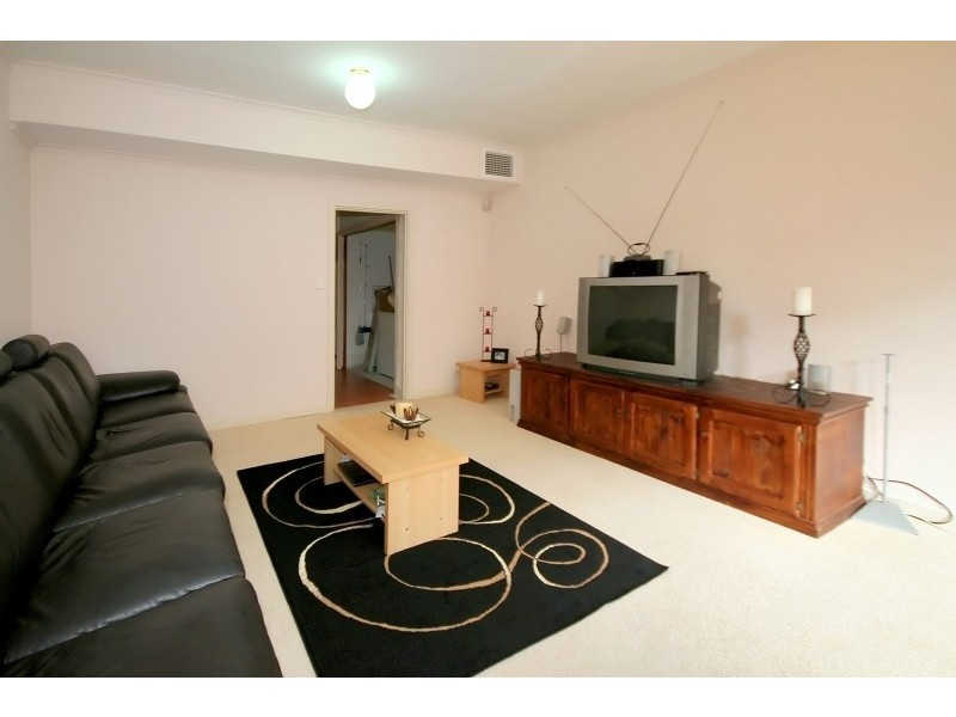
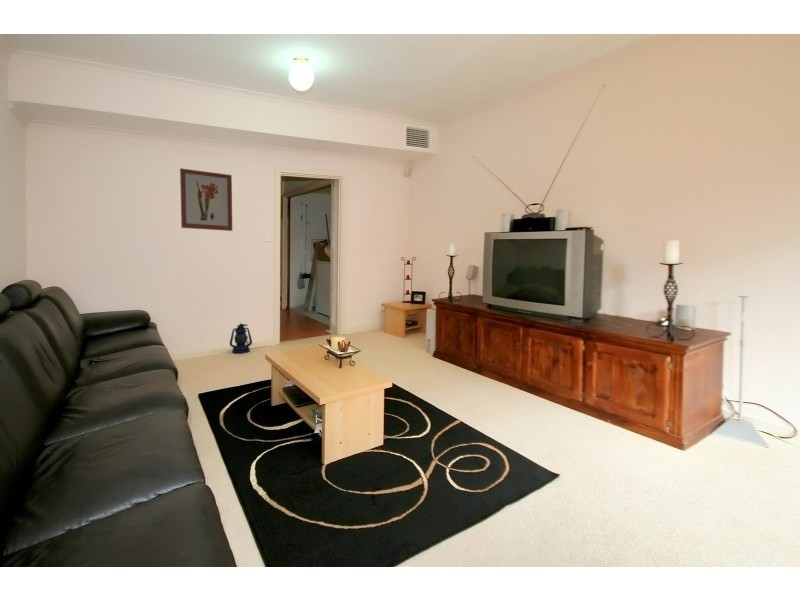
+ lantern (240, 337)
+ wall art (207, 200)
